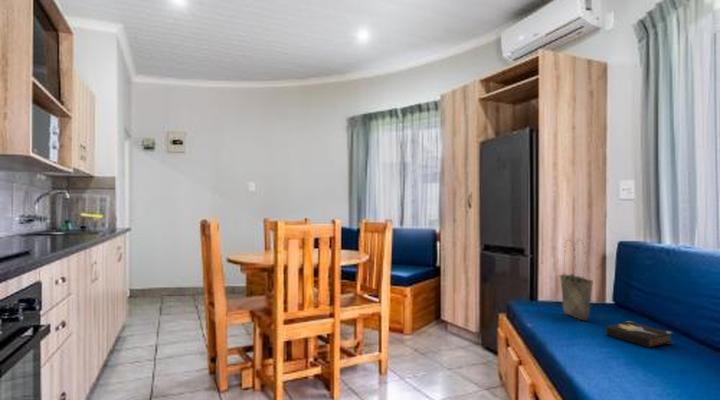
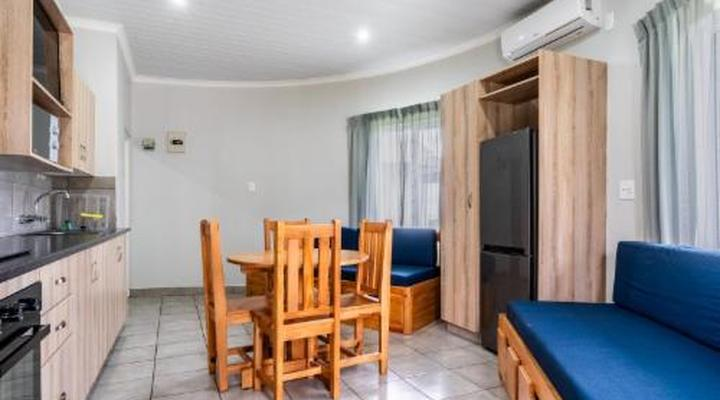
- hardback book (638, 333)
- tote bag (575, 278)
